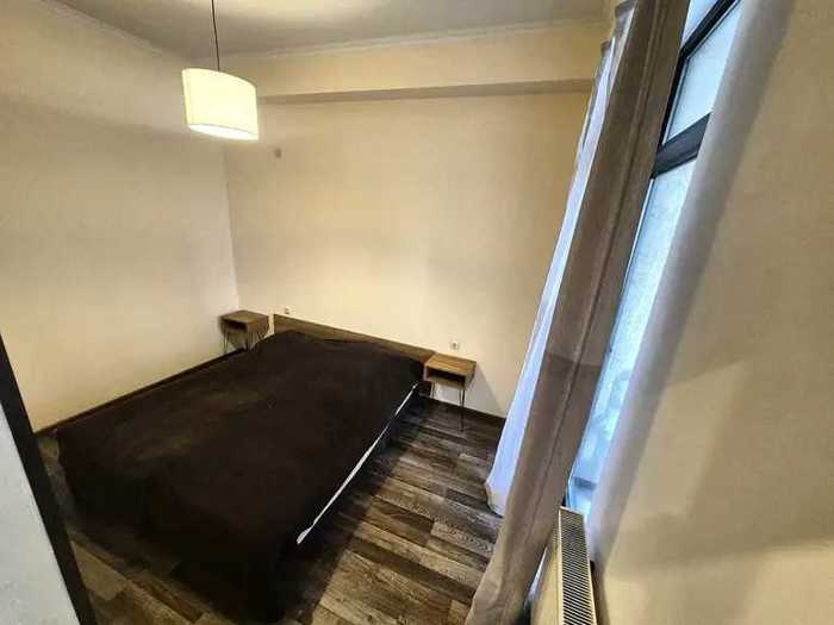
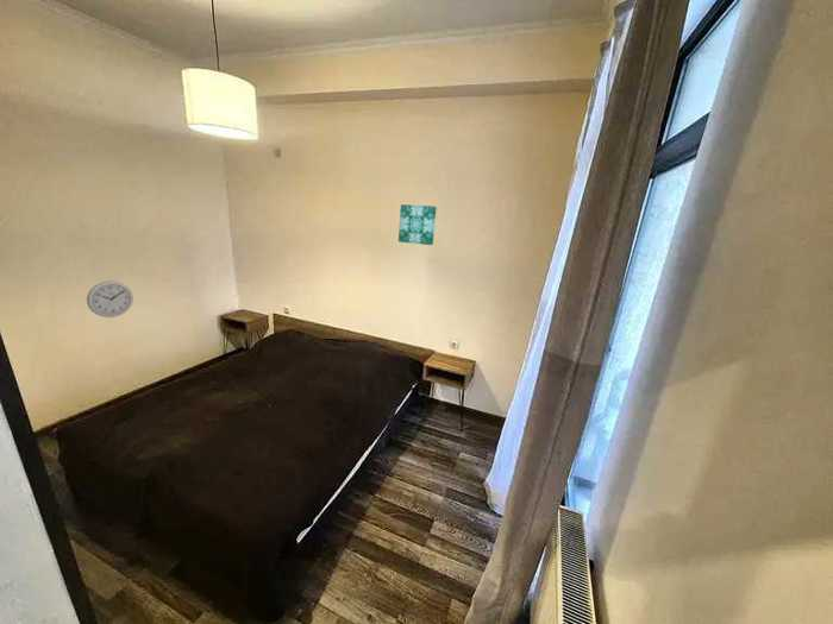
+ wall art (416, 225)
+ wall clock (111, 298)
